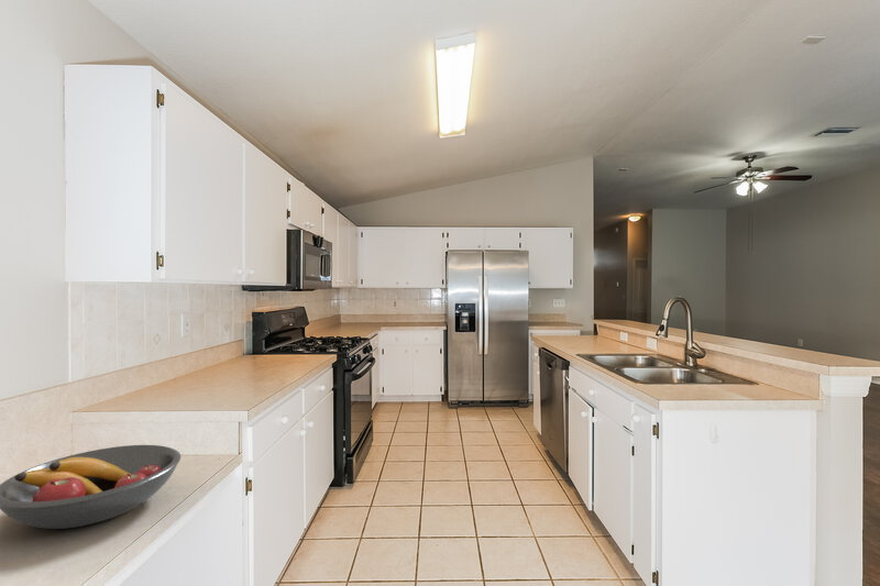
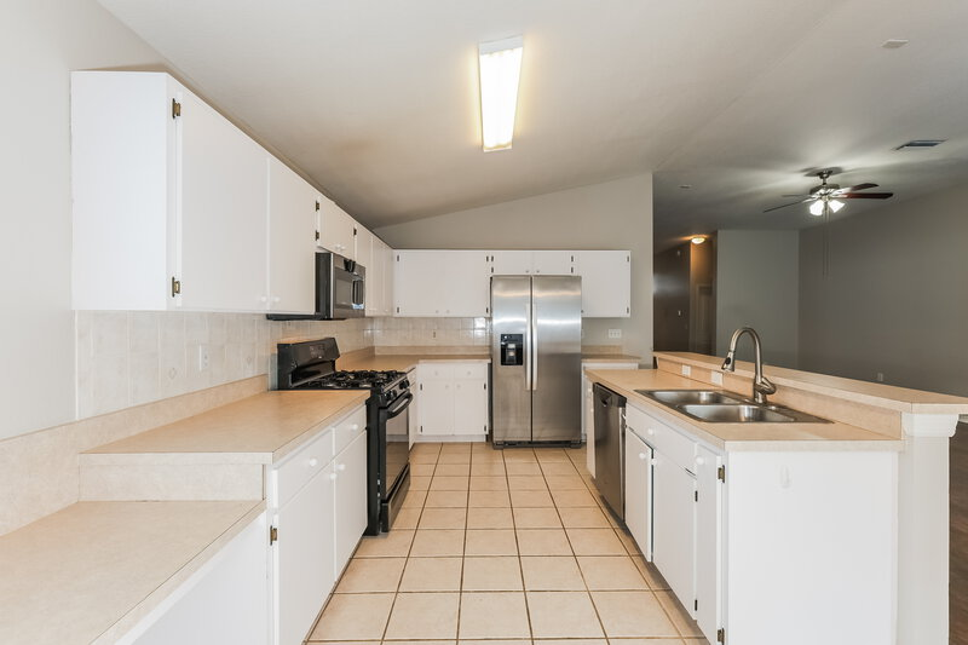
- fruit bowl (96, 484)
